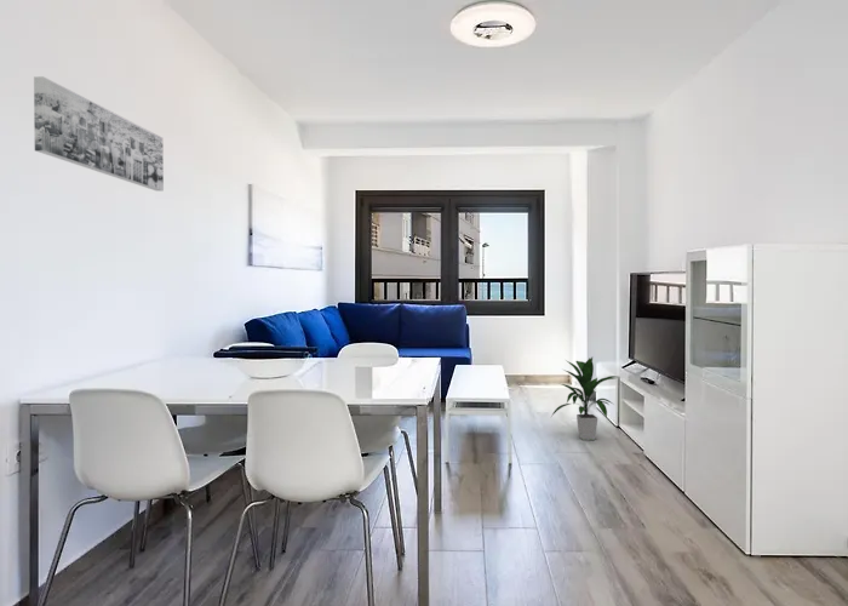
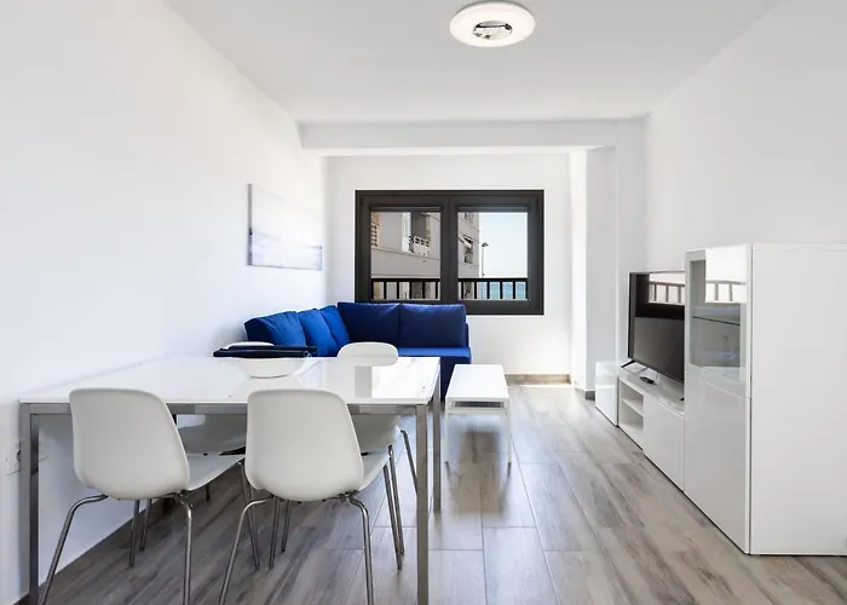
- indoor plant (583, 396)
- wall art (109, 143)
